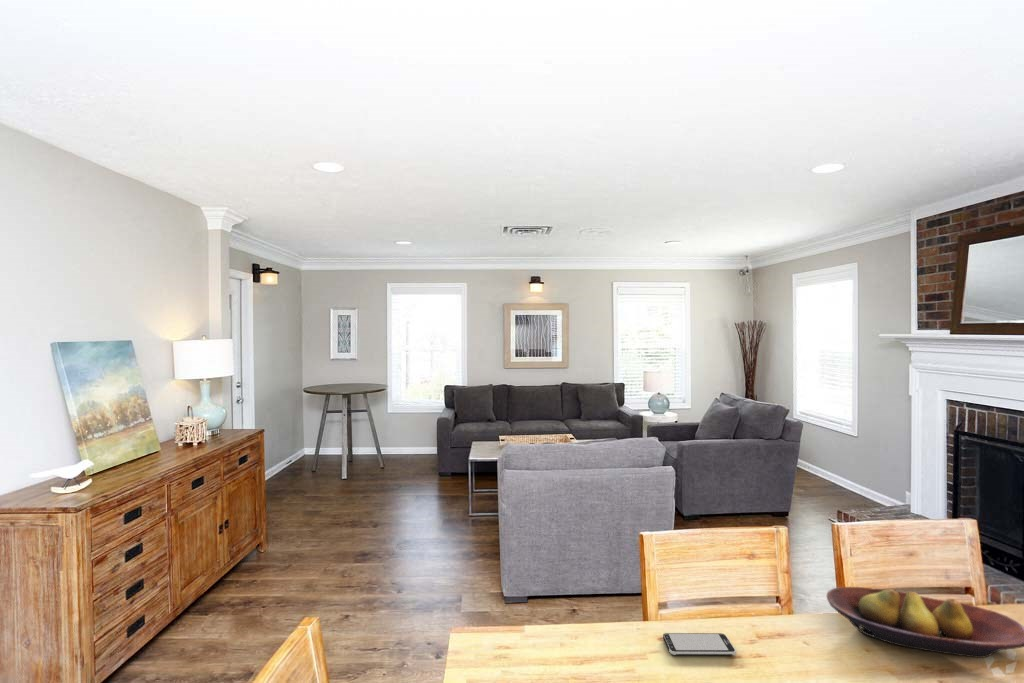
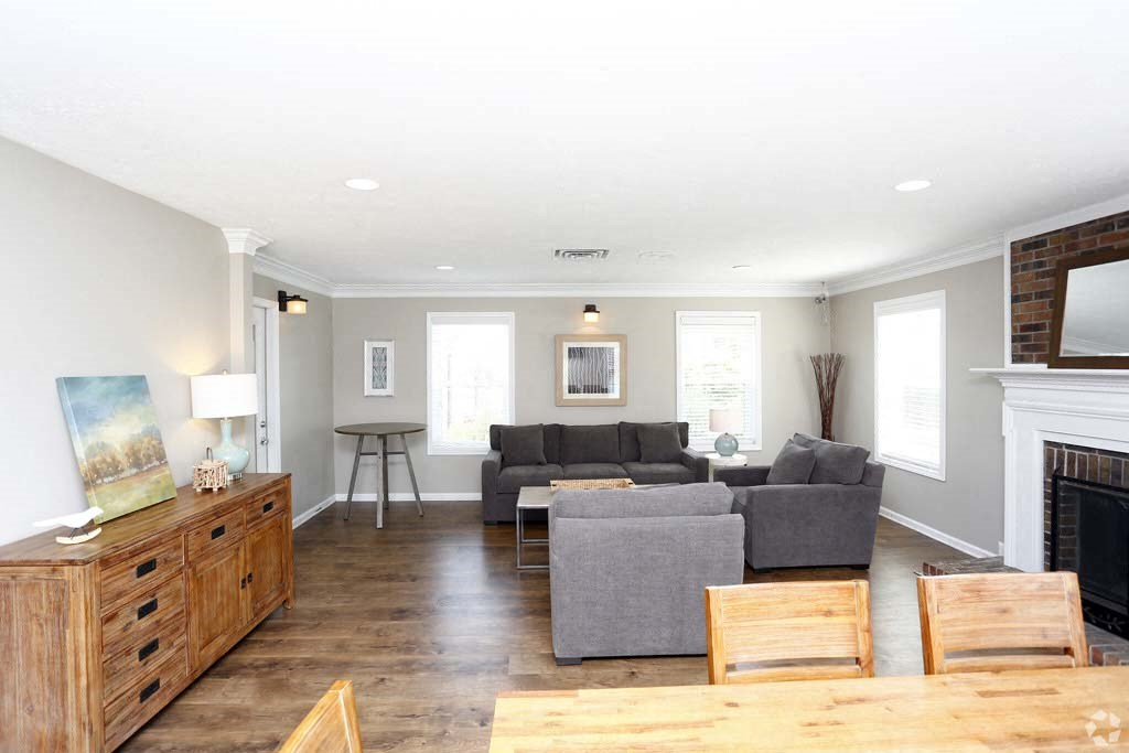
- smartphone (698, 644)
- fruit bowl (921, 615)
